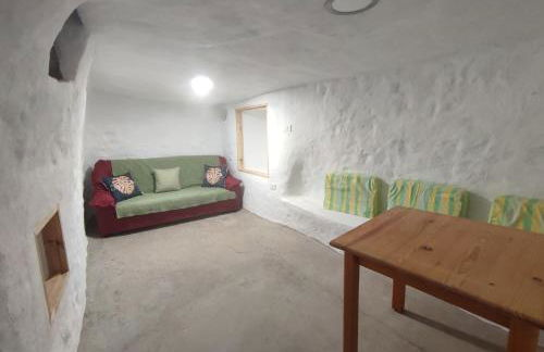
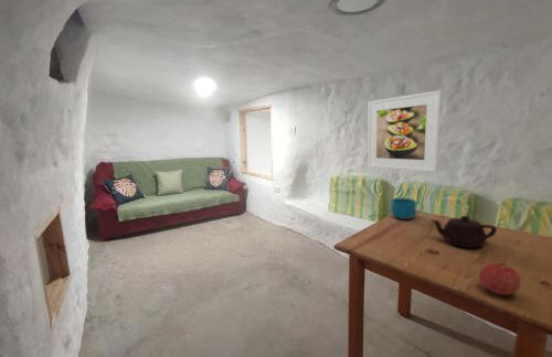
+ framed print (399, 133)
+ teapot (461, 229)
+ fruit (499, 277)
+ cup (406, 208)
